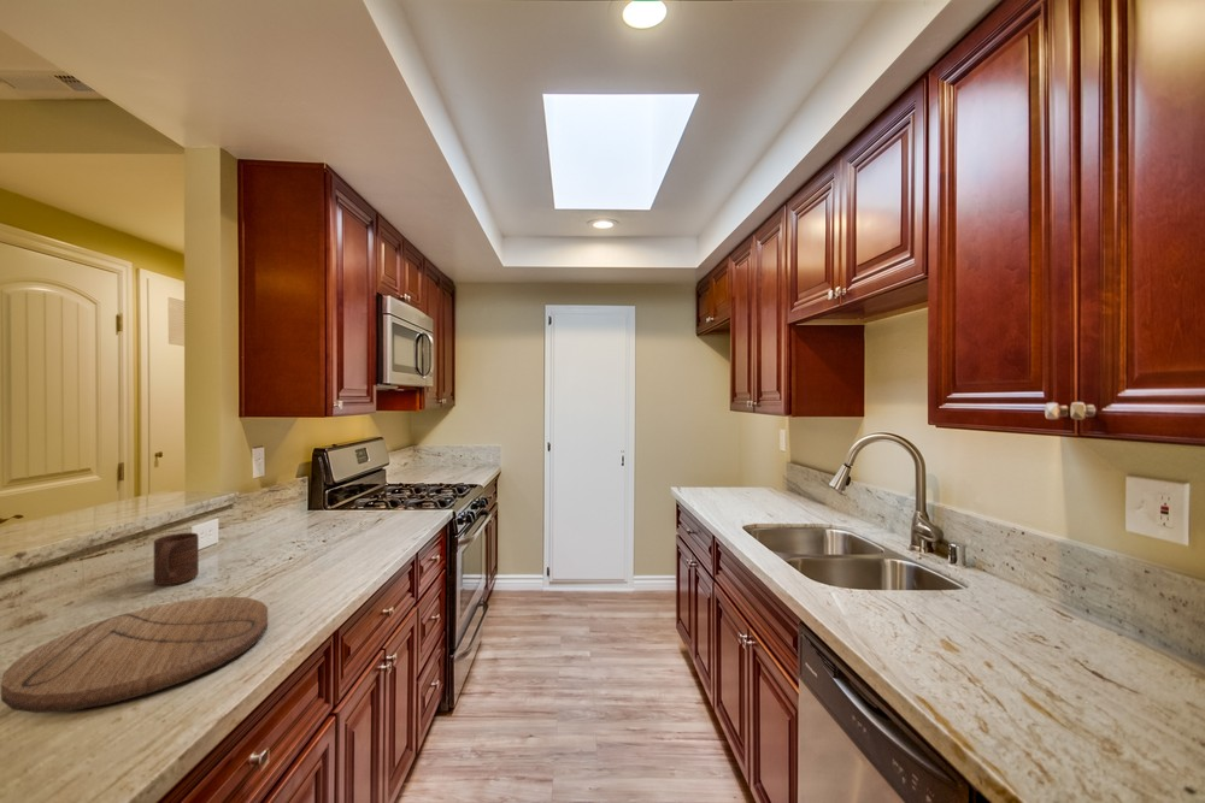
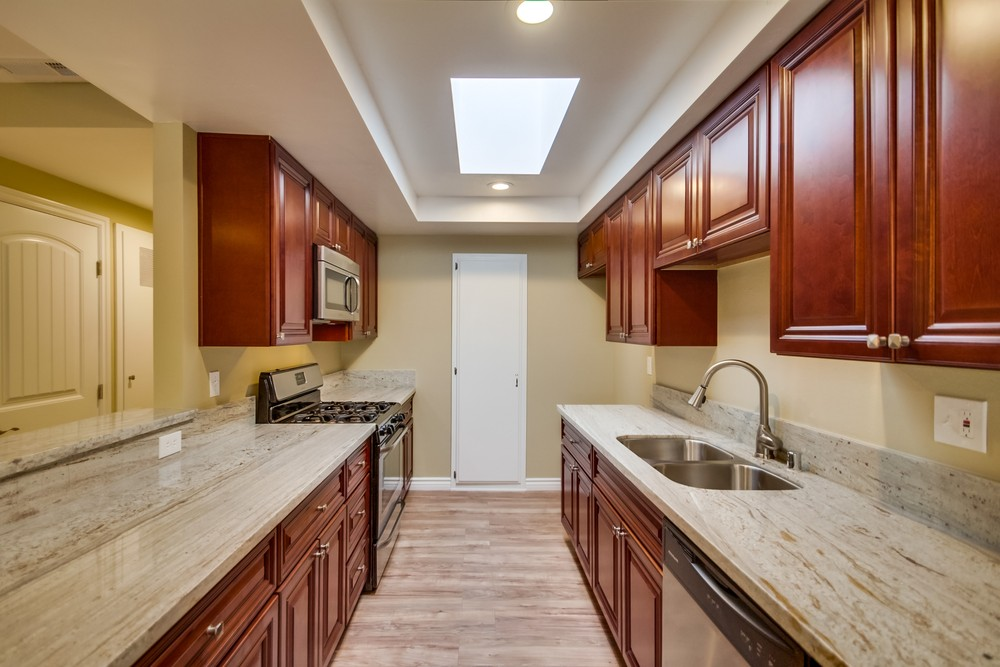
- cup (176, 560)
- cutting board (153, 643)
